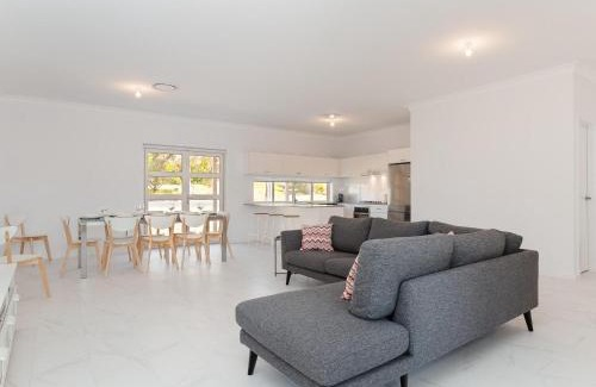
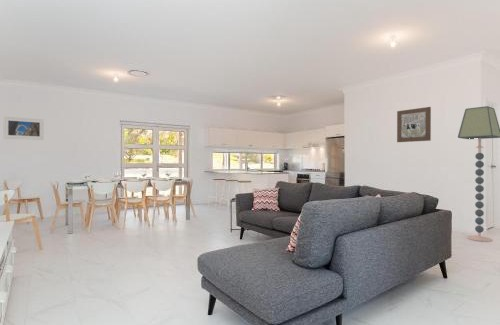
+ floor lamp (479, 173)
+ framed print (24, 128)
+ wall art (413, 125)
